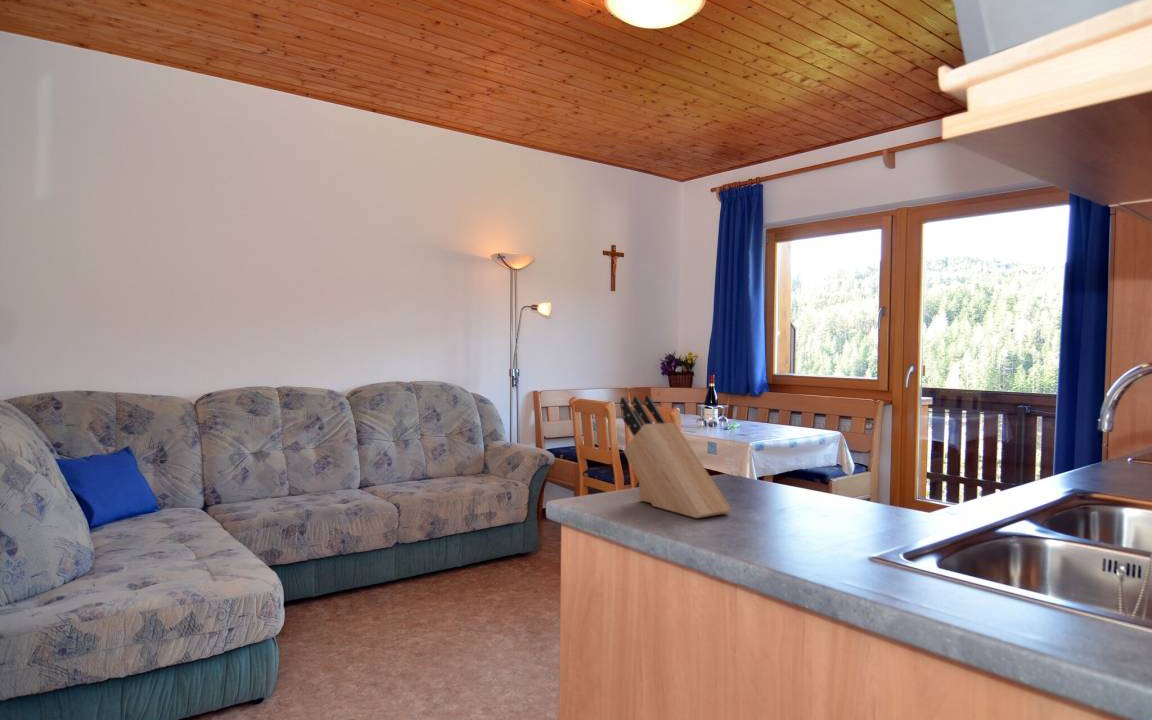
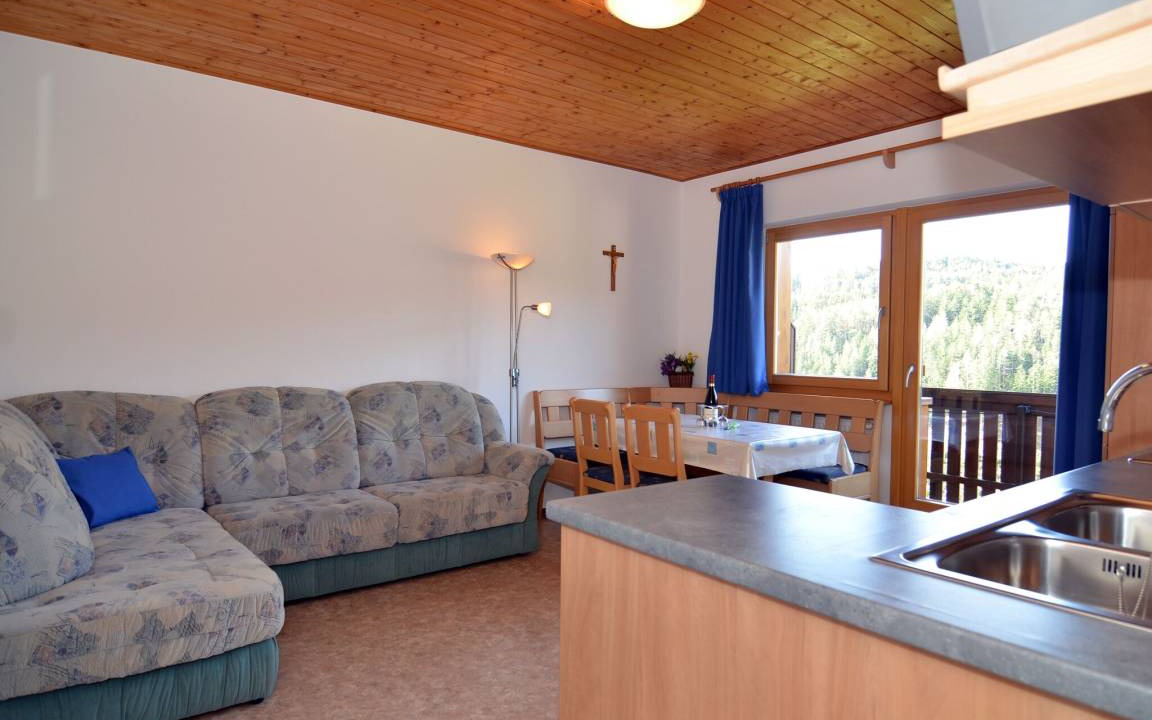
- knife block (669, 451)
